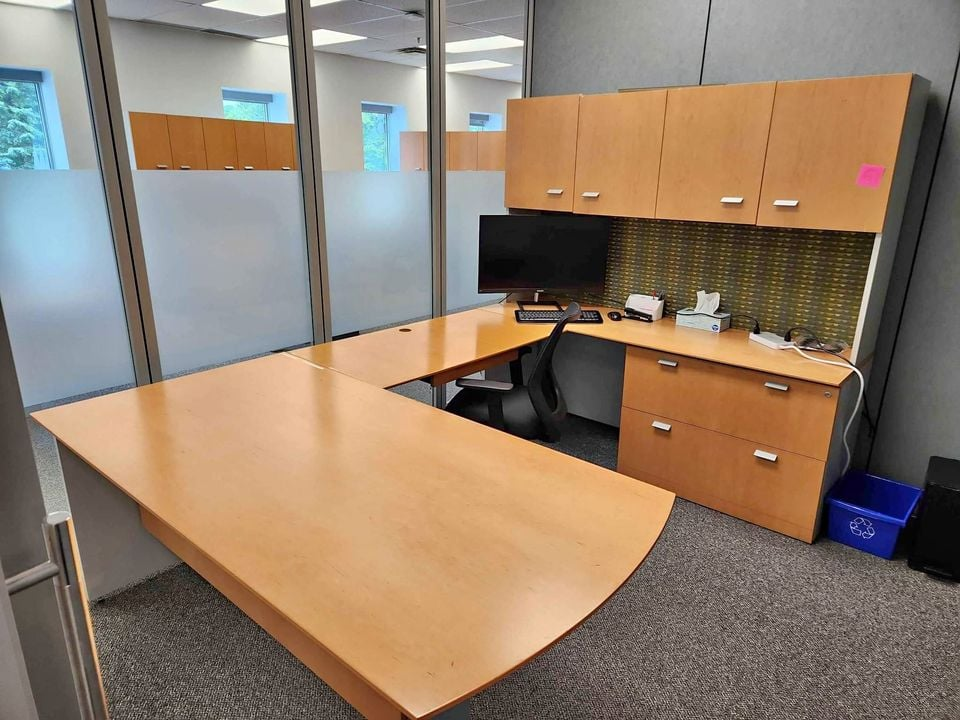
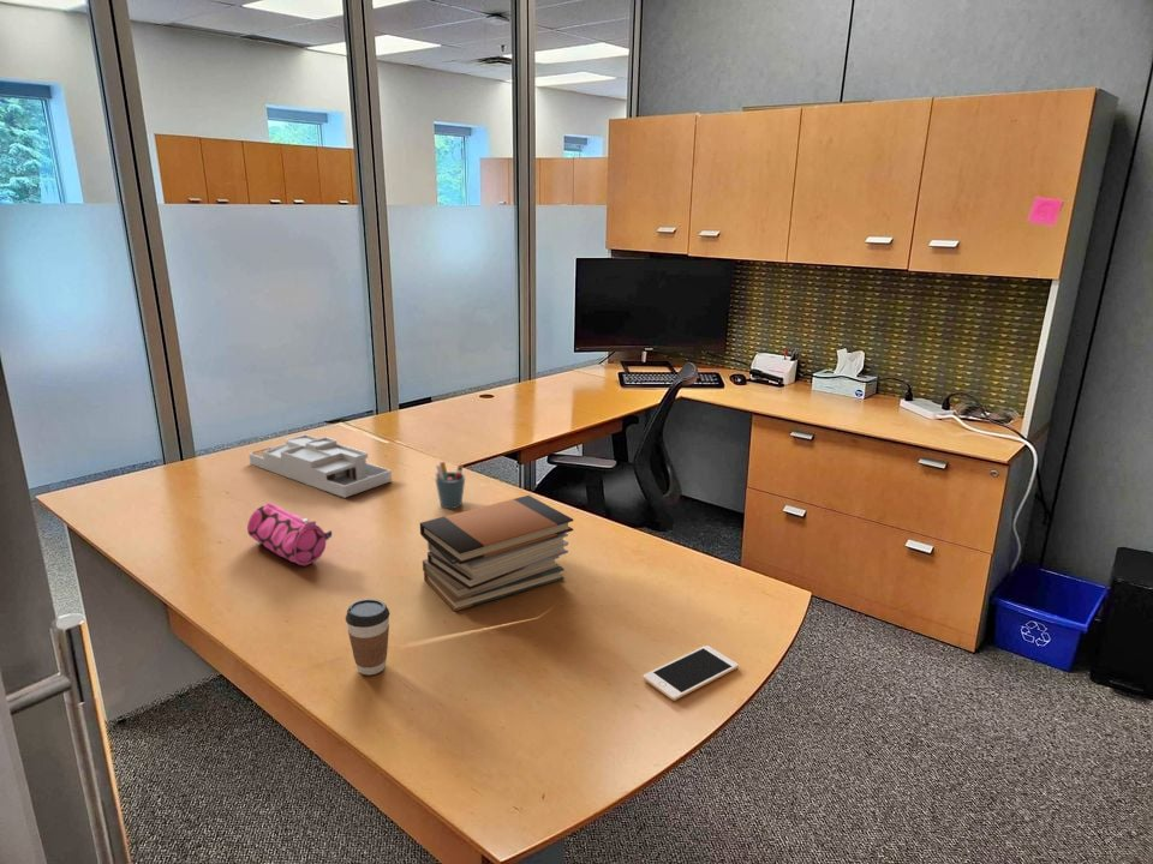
+ pen holder (449, 482)
+ pencil case (286, 530)
+ cell phone (691, 671)
+ desk organizer (317, 458)
+ book stack (497, 550)
+ coffee cup (369, 637)
